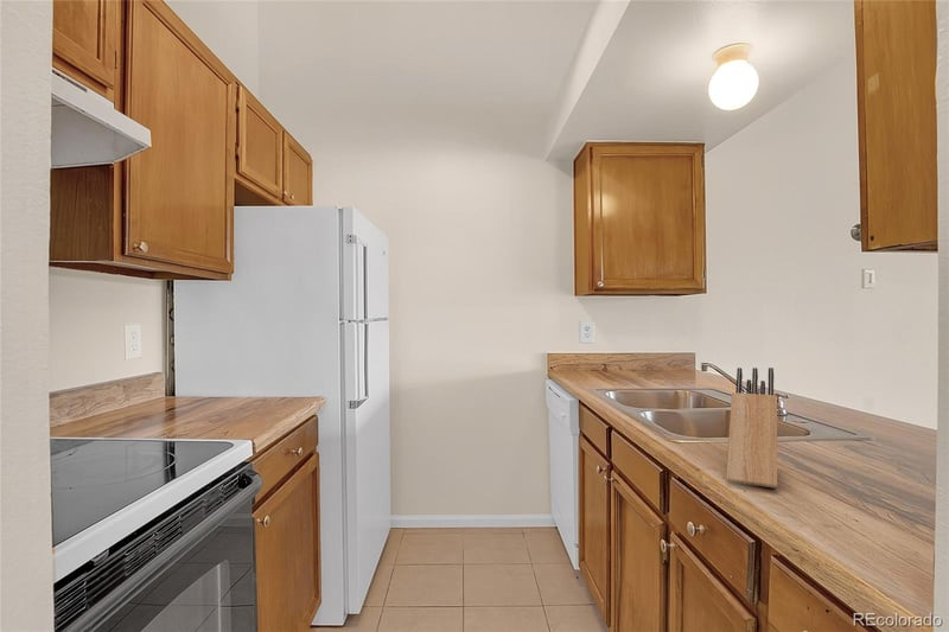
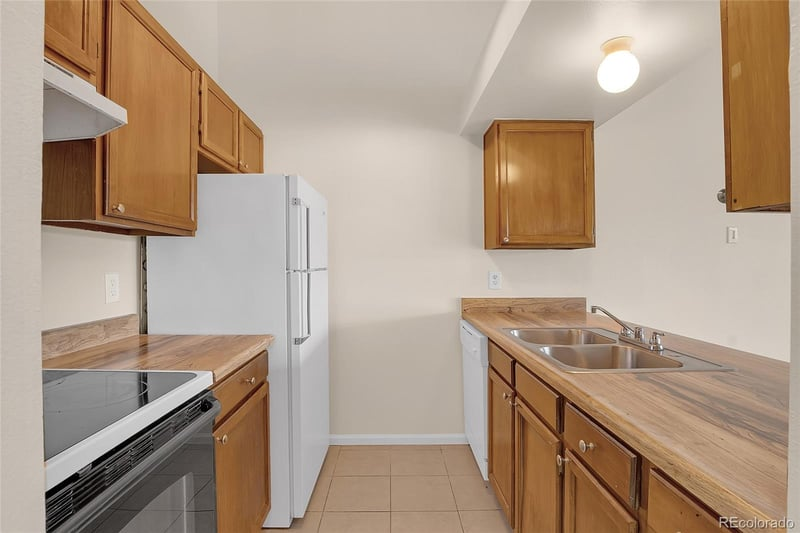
- knife block (753, 420)
